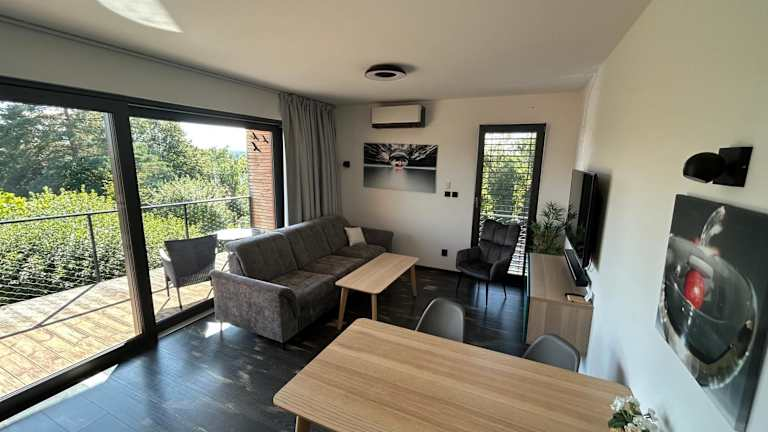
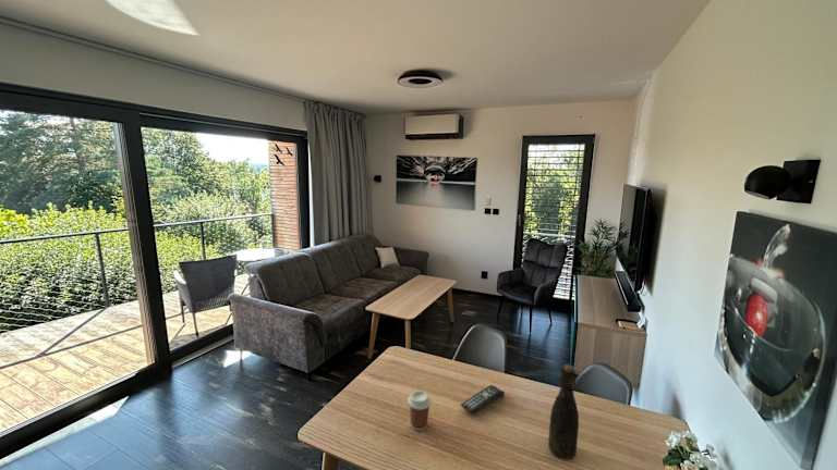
+ bottle (565, 409)
+ coffee cup (418, 410)
+ remote control (483, 398)
